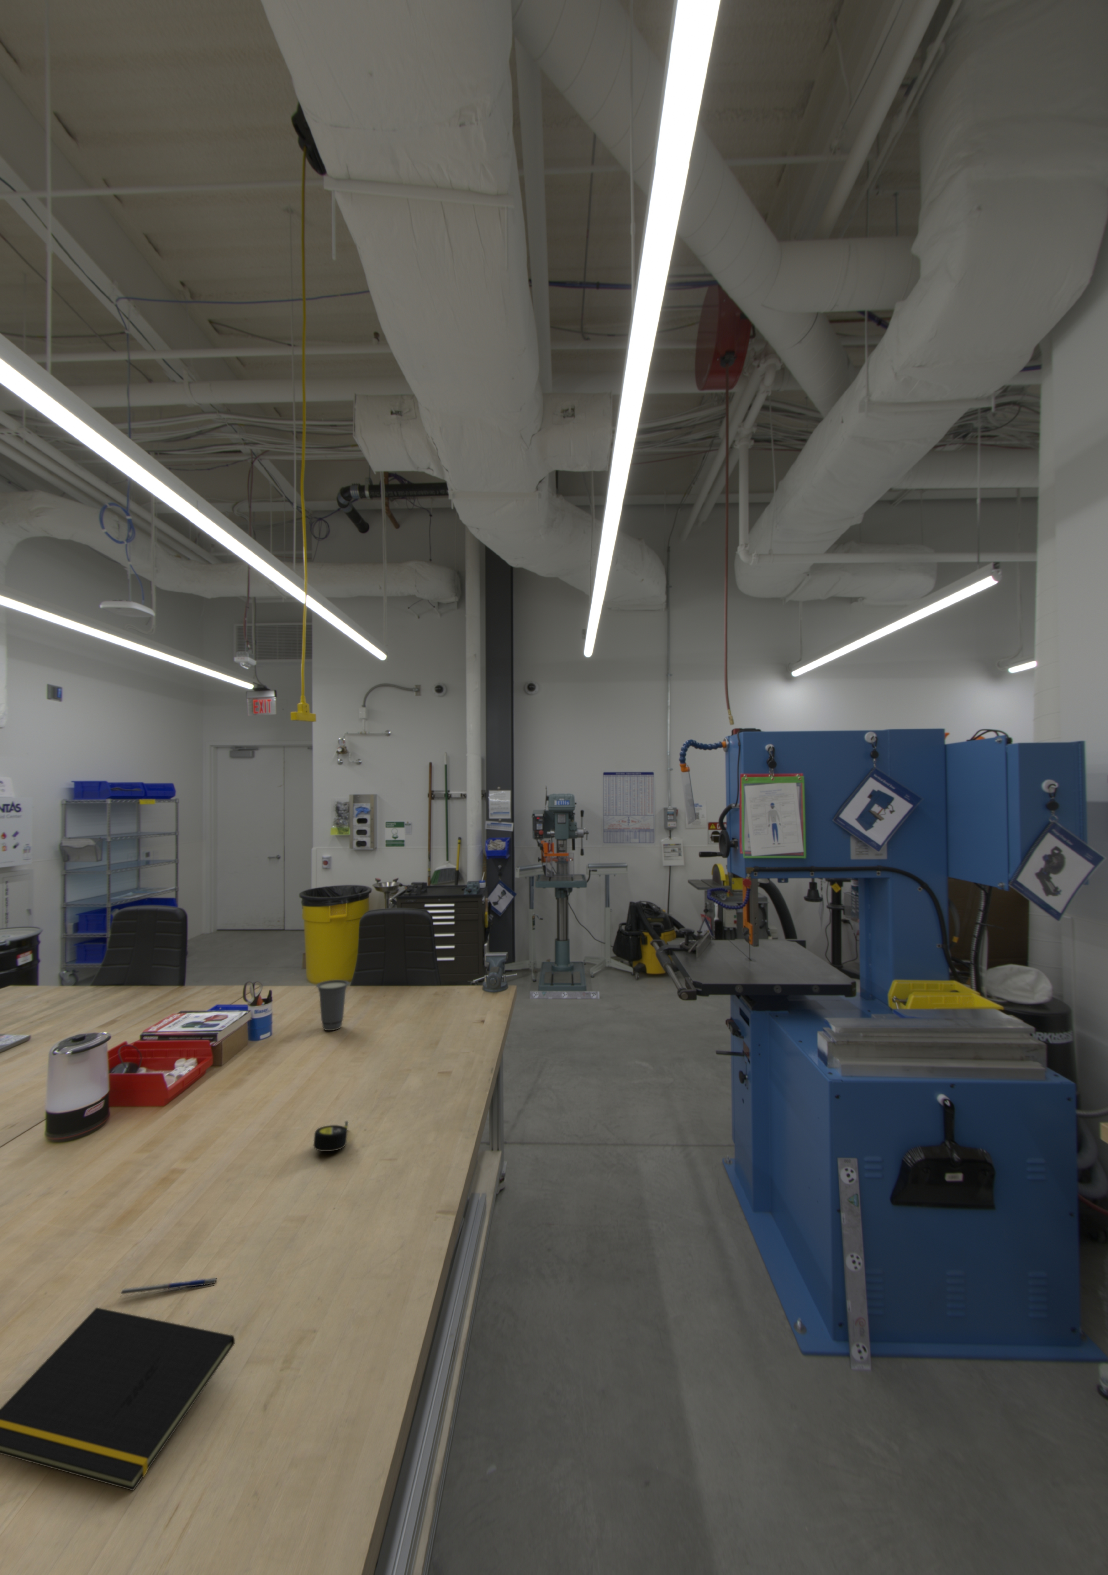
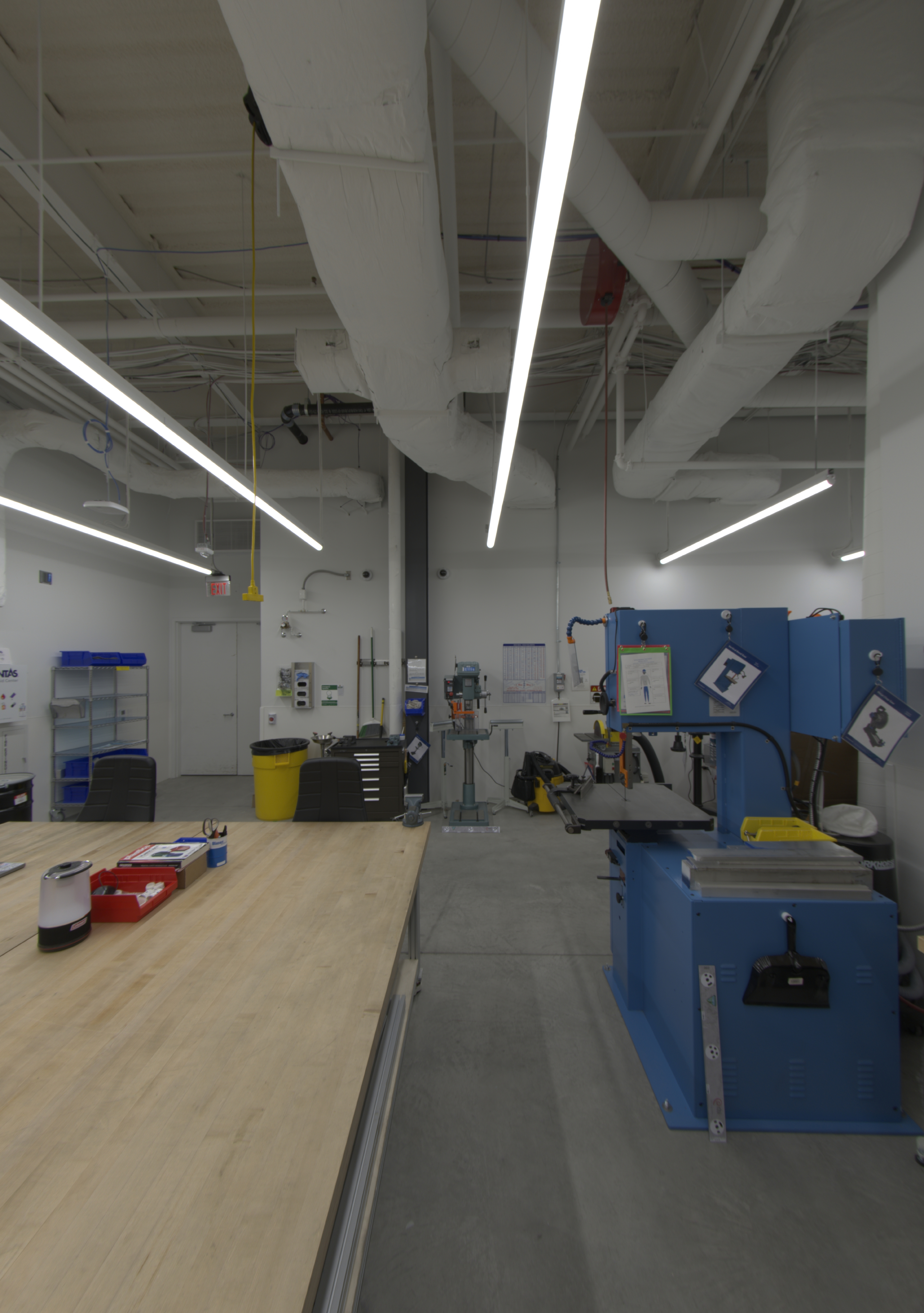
- notepad (113, 1388)
- tape measure (332, 1132)
- cup (332, 1005)
- pen (168, 1286)
